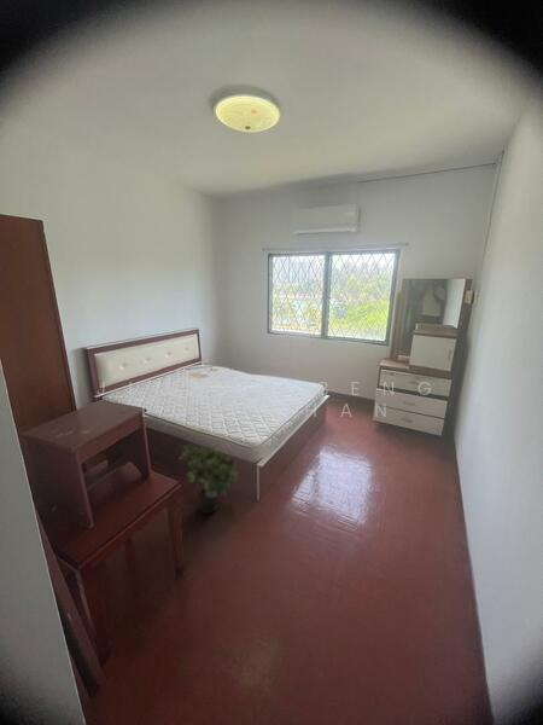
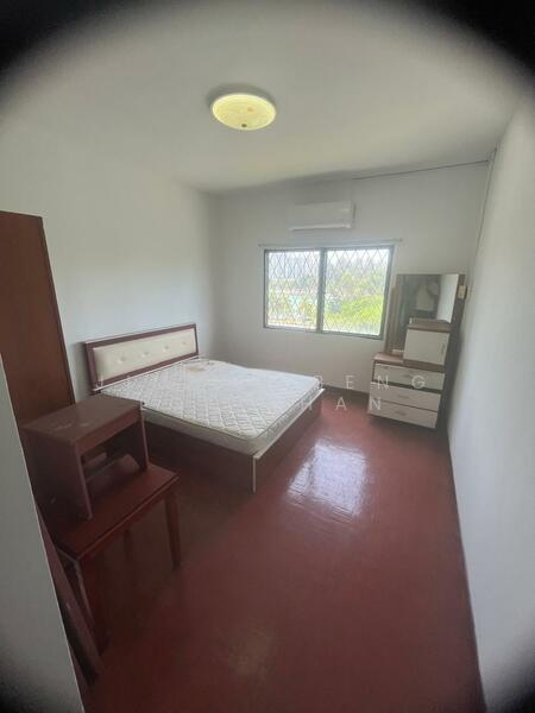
- potted plant (206, 481)
